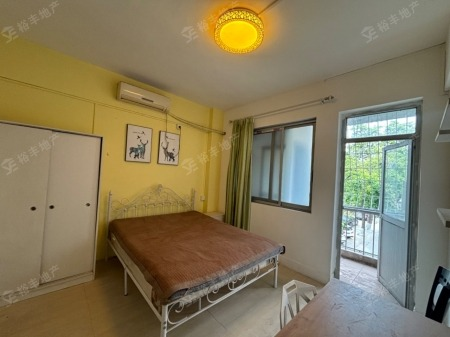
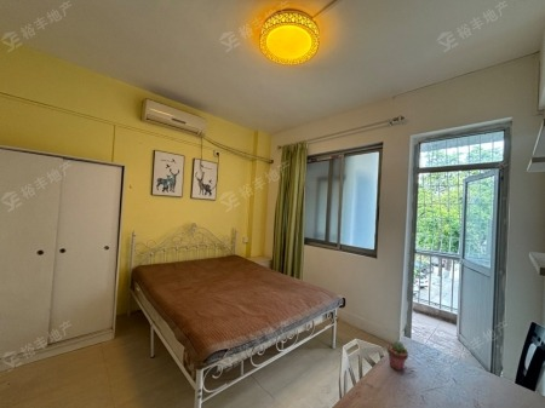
+ potted succulent (397, 354)
